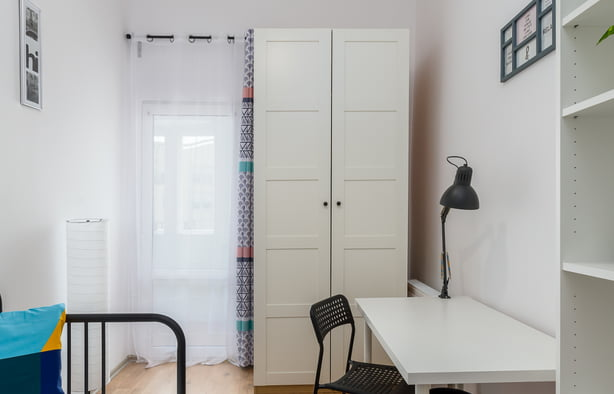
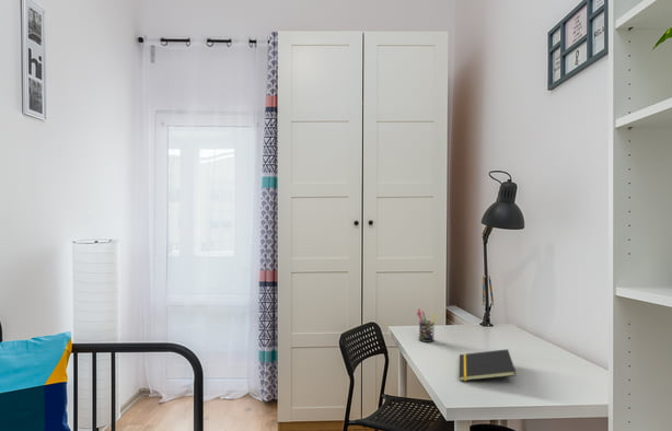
+ pen holder (425, 325)
+ notepad (485, 364)
